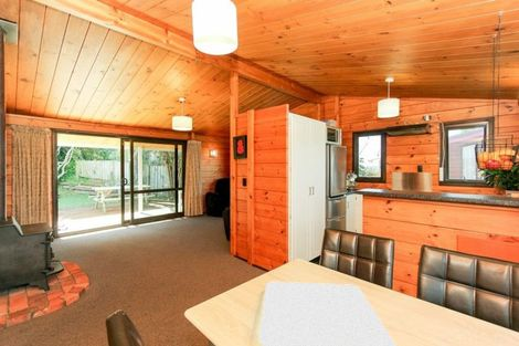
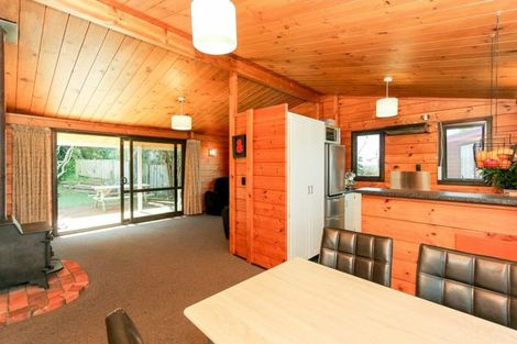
- placemat (317, 308)
